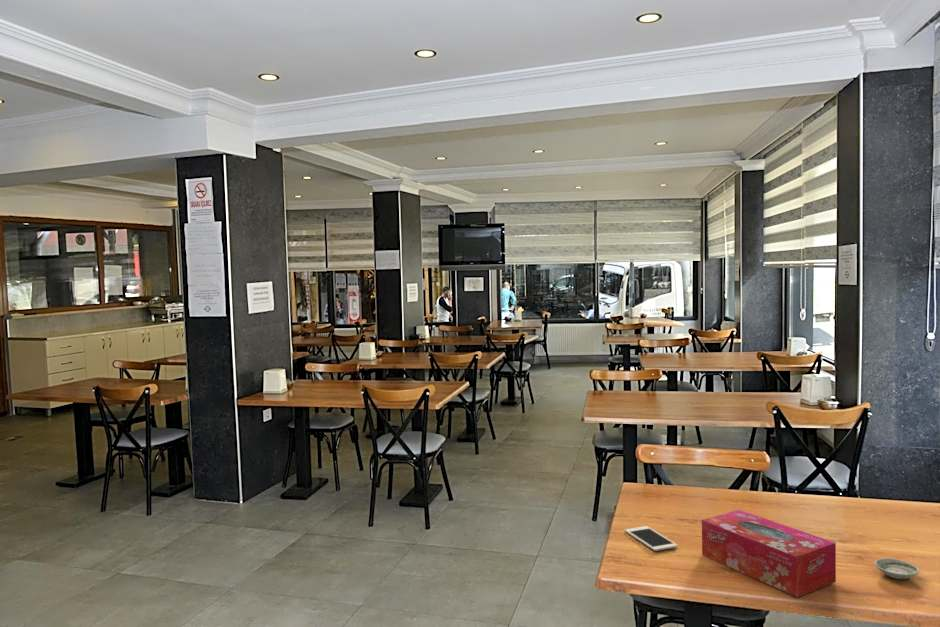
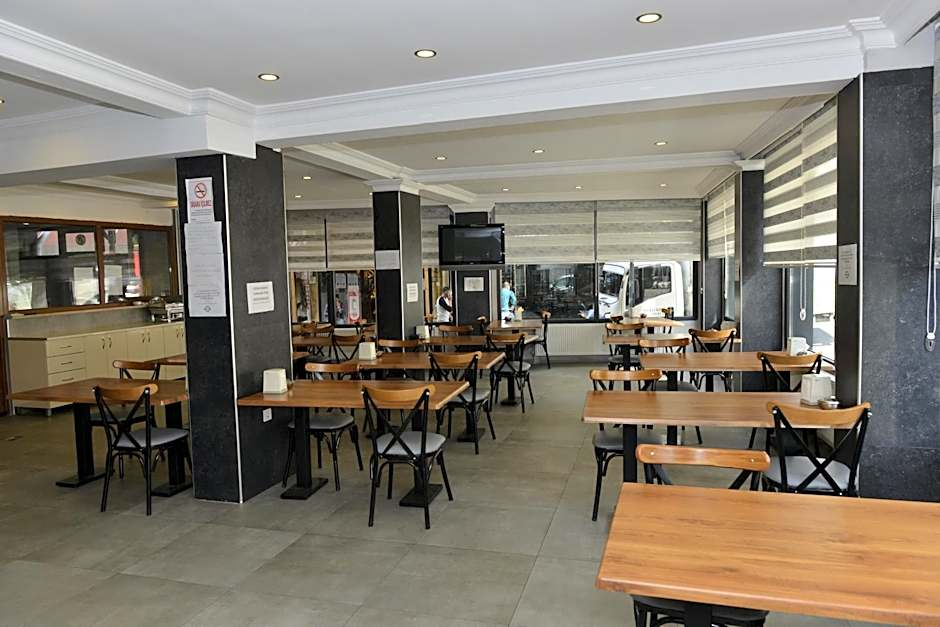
- saucer (896, 570)
- cell phone (650, 538)
- tissue box (765, 549)
